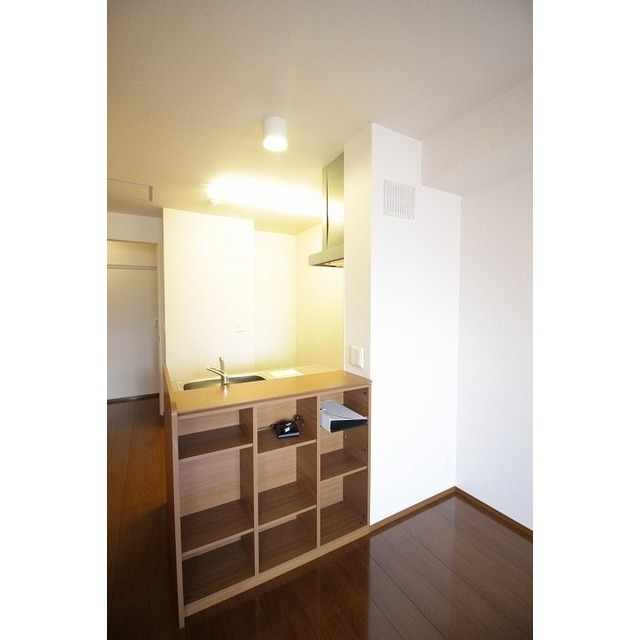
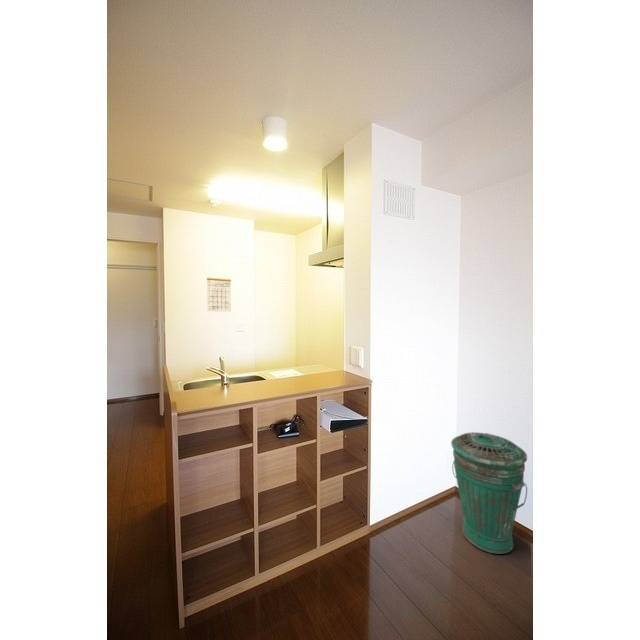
+ trash can (487, 485)
+ calendar (219, 291)
